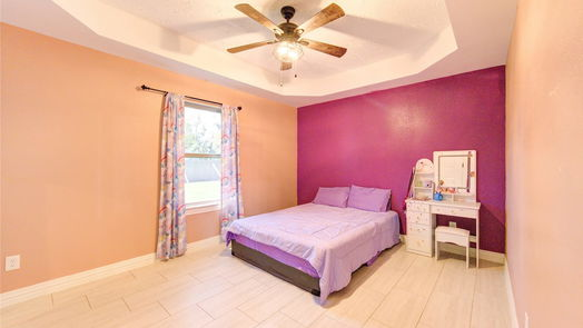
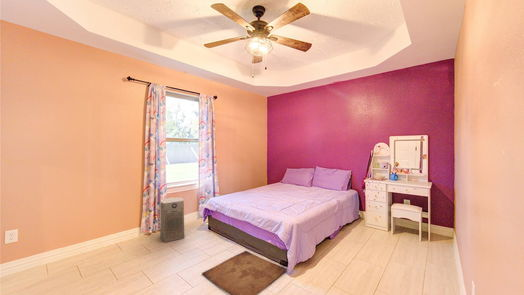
+ rug (244, 271)
+ fan (172, 217)
